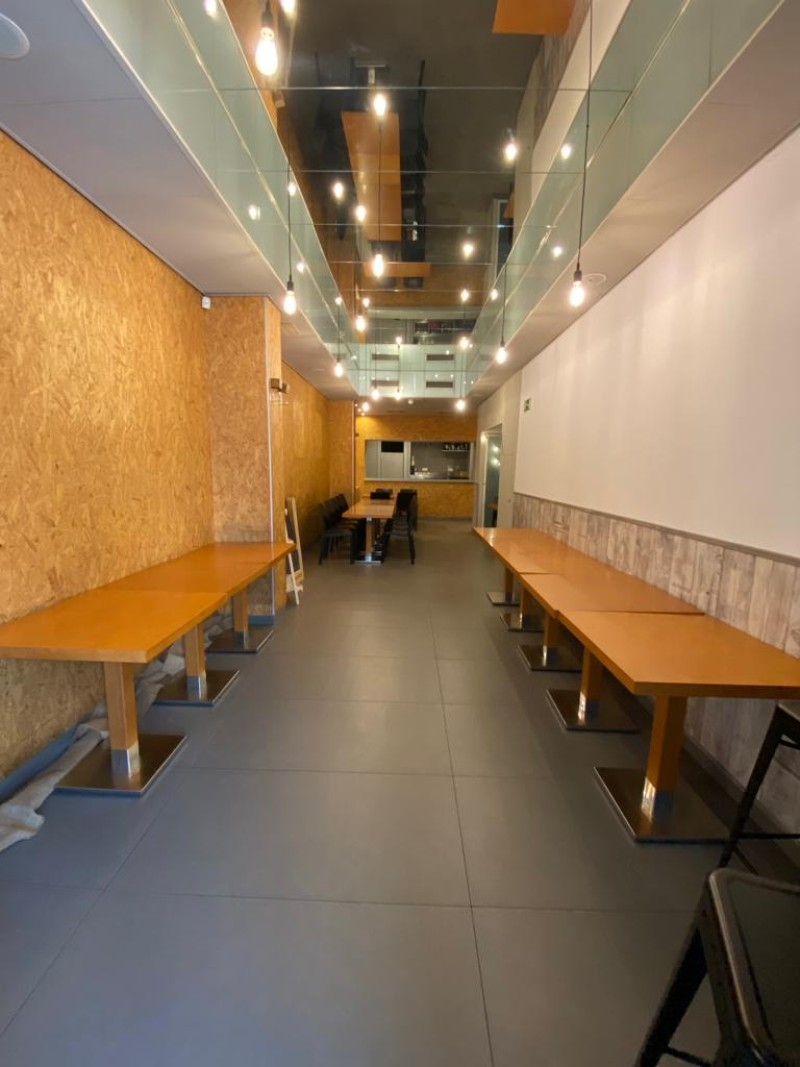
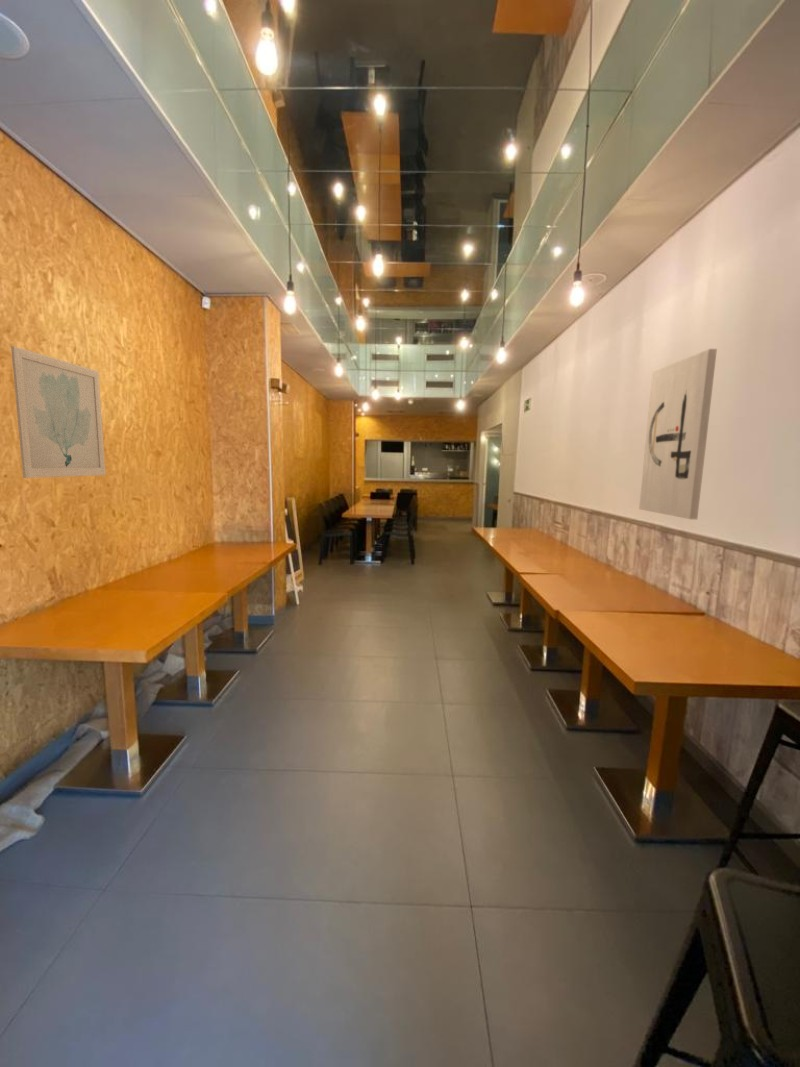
+ wall art (673, 439)
+ wall art (64, 419)
